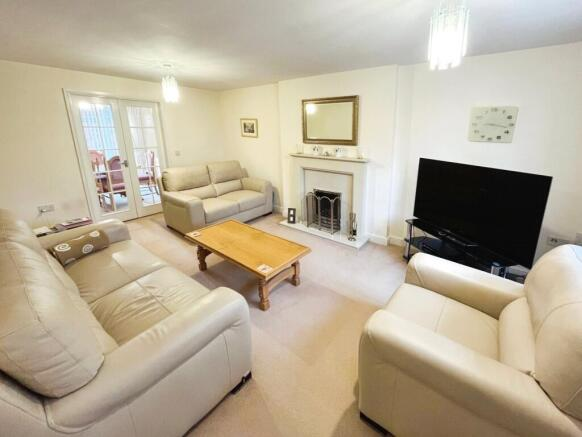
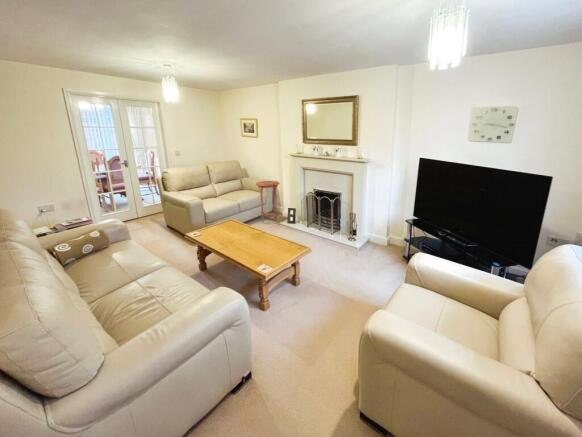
+ side table (274, 201)
